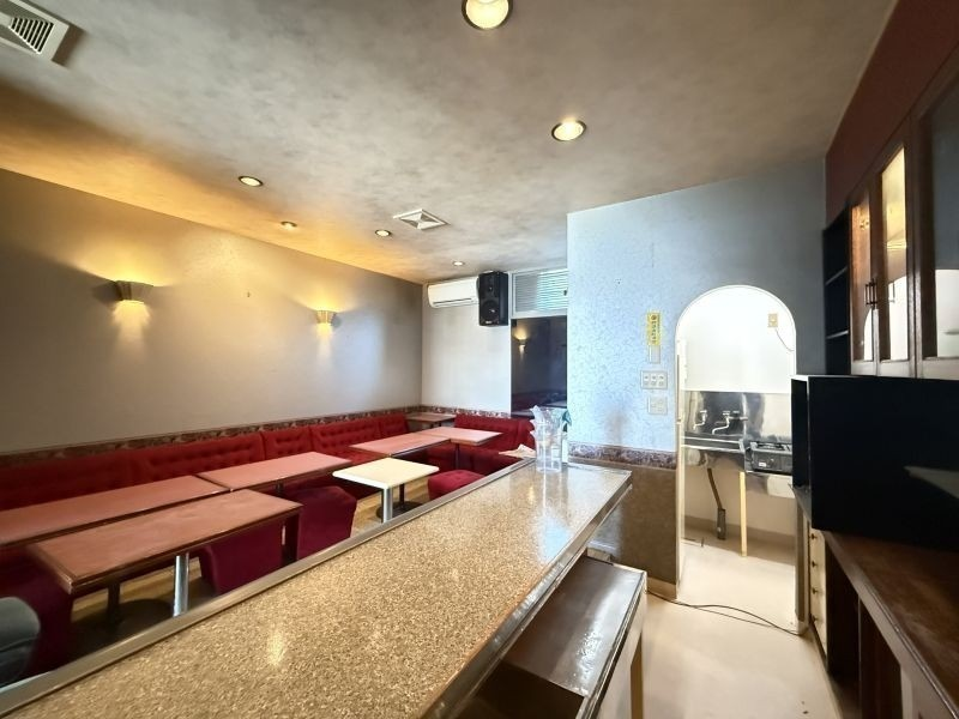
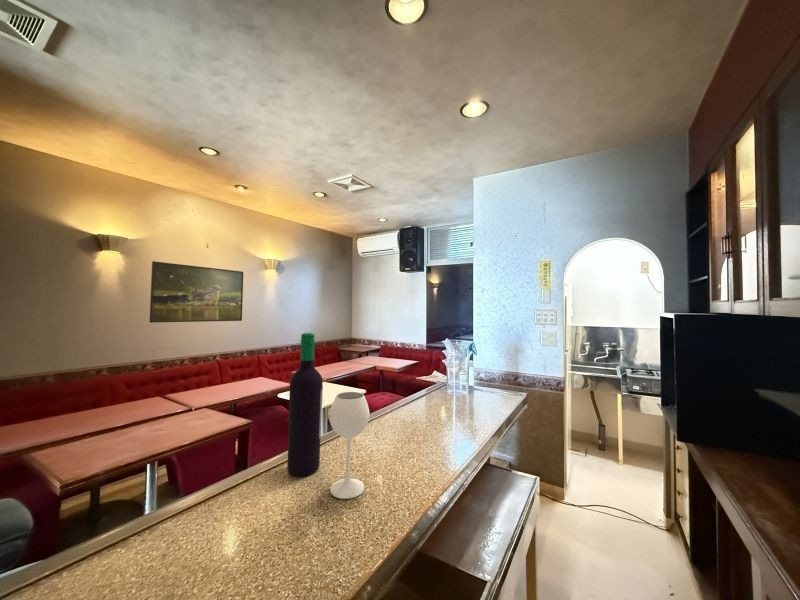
+ wine bottle (331, 406)
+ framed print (201, 294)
